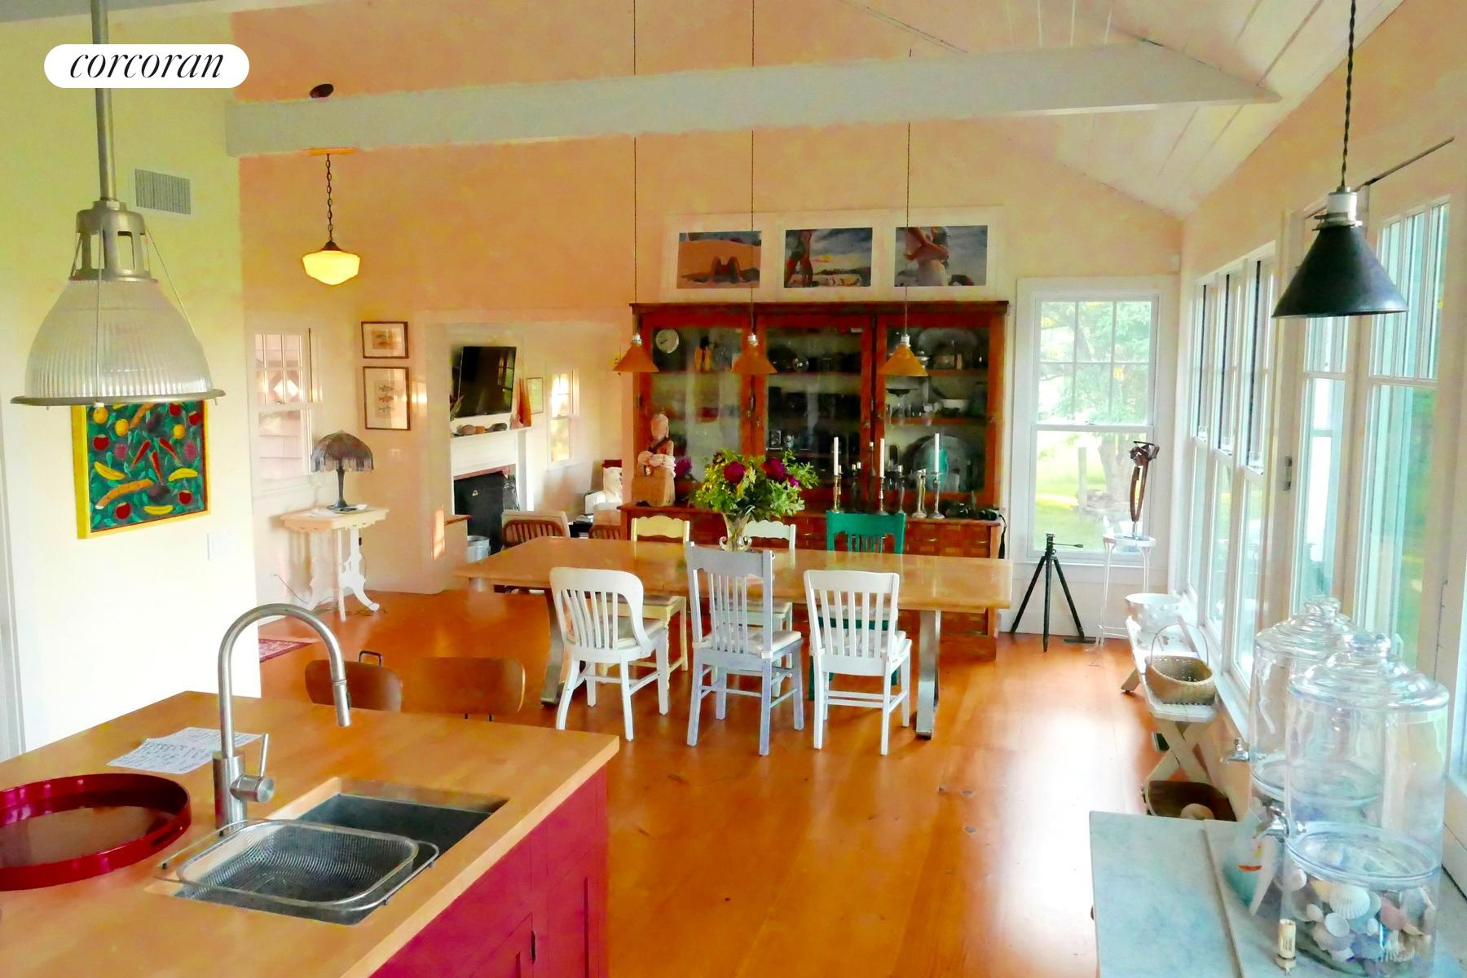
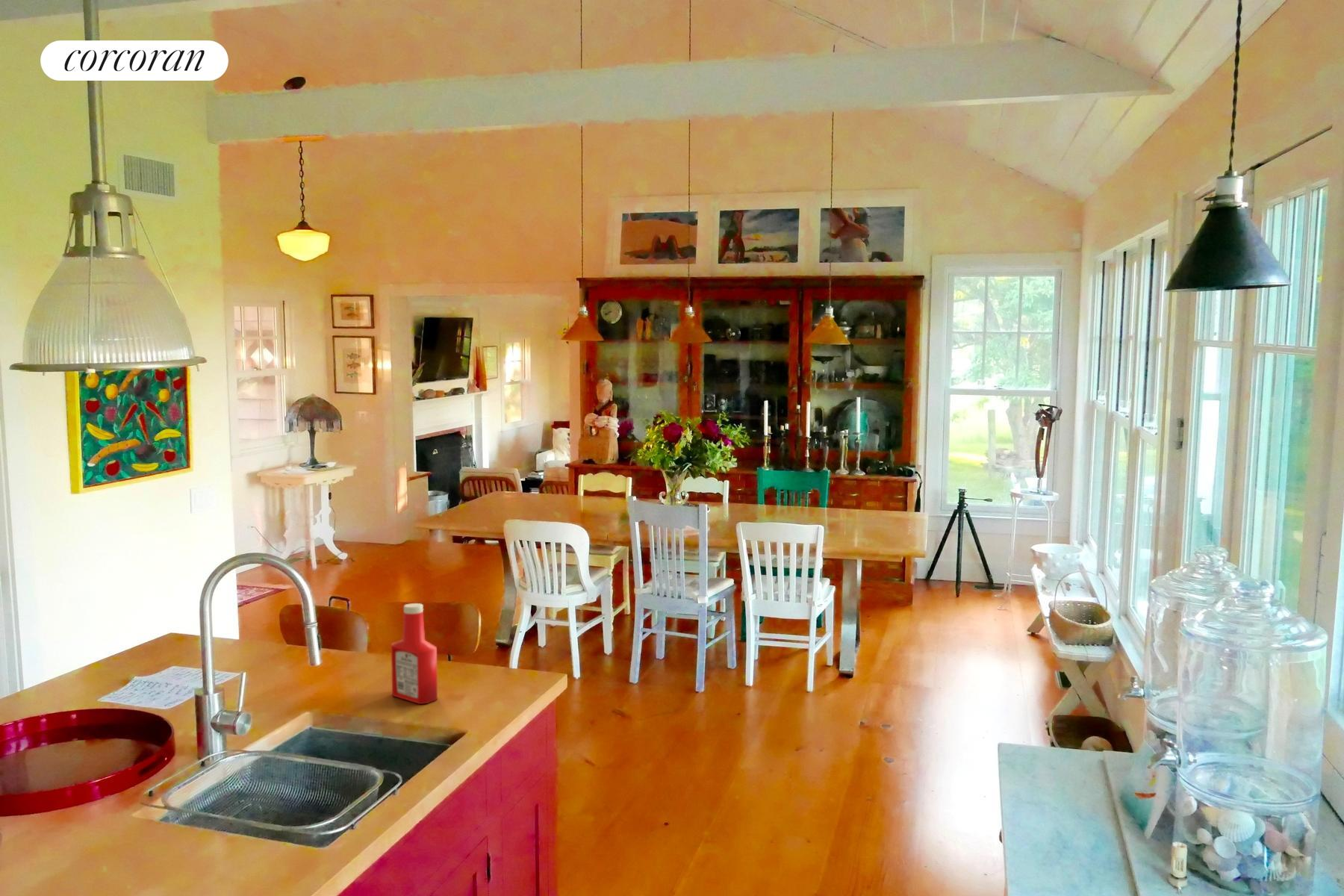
+ soap bottle (414, 651)
